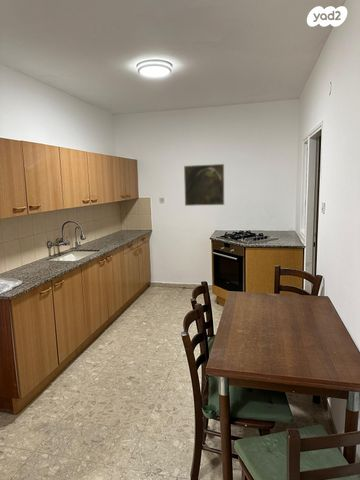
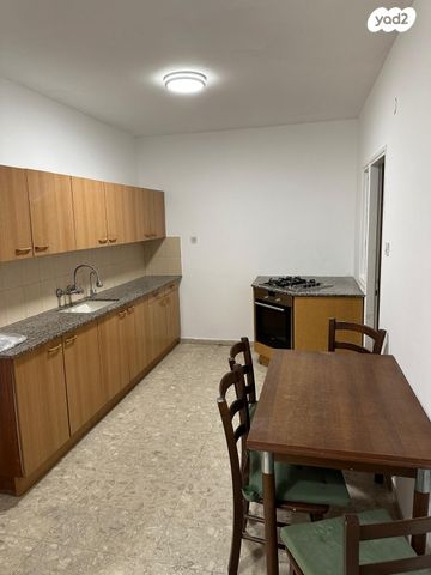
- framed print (204, 185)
